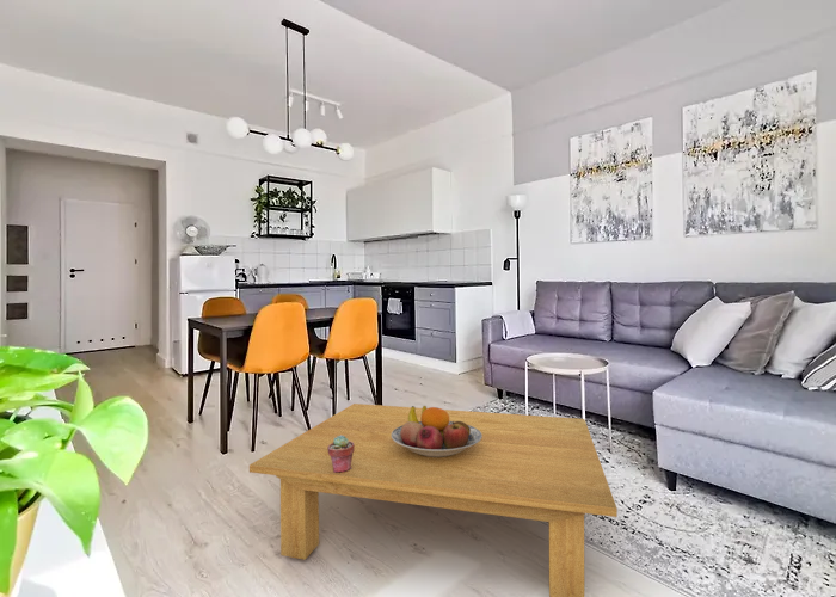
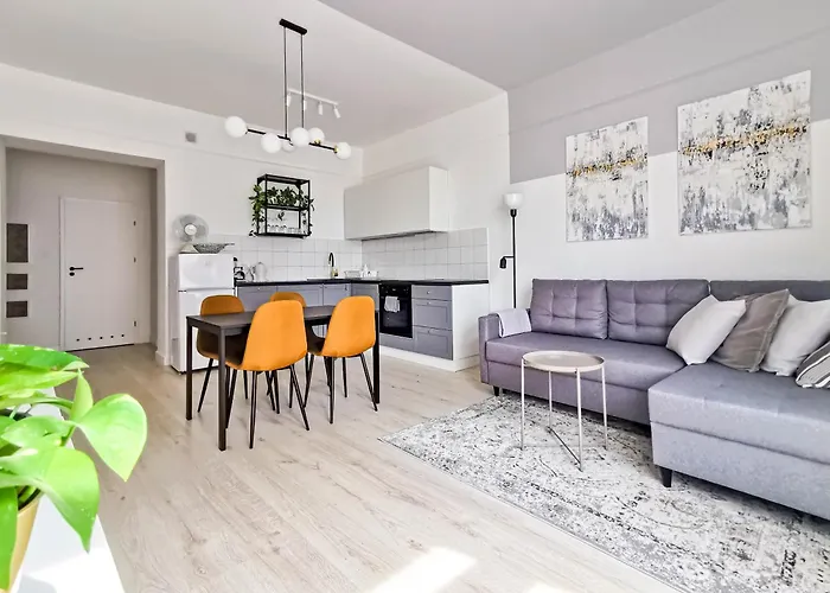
- fruit bowl (436, 429)
- coffee table (442, 480)
- potted succulent (340, 451)
